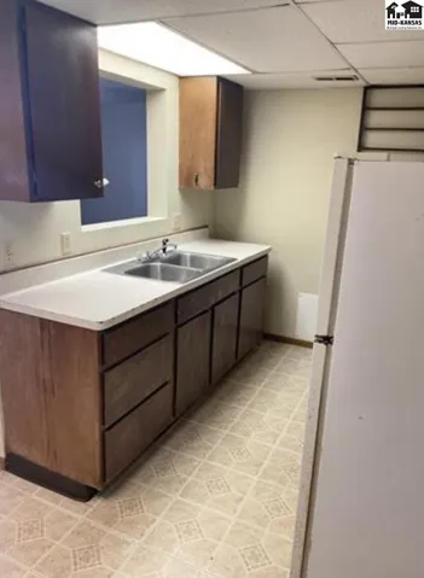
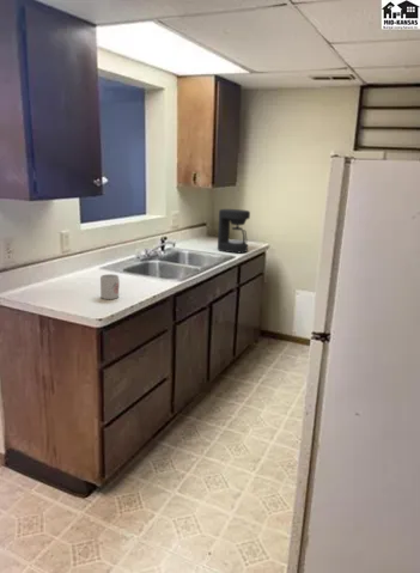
+ coffee maker (233, 228)
+ mug (111, 285)
